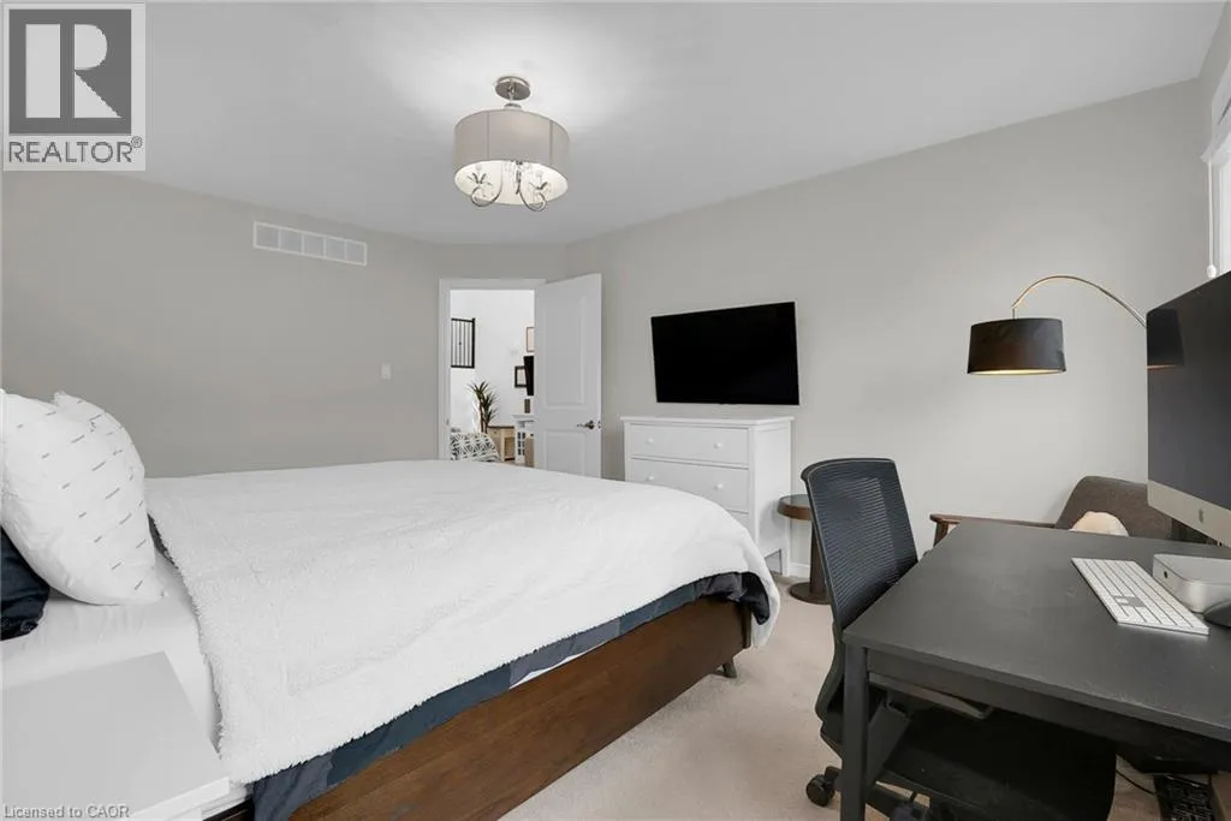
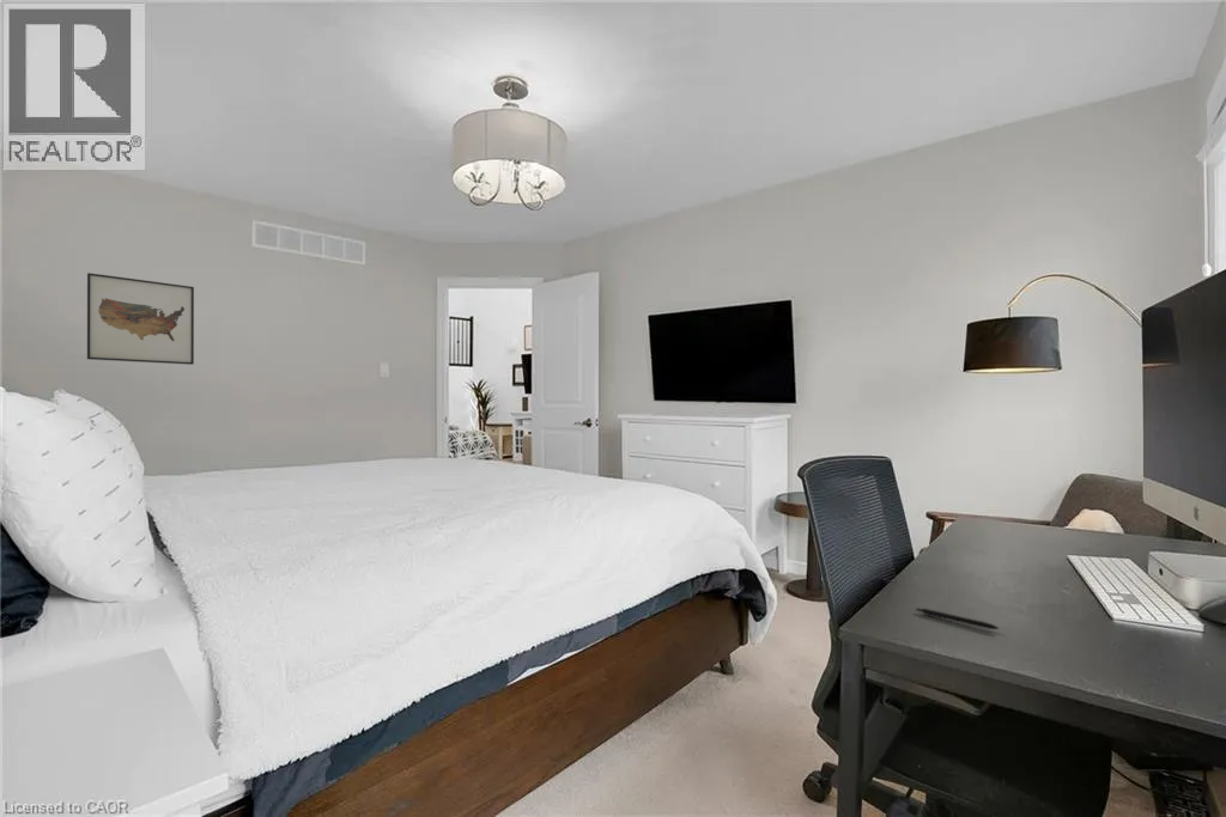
+ wall art (142, 321)
+ pen (955, 617)
